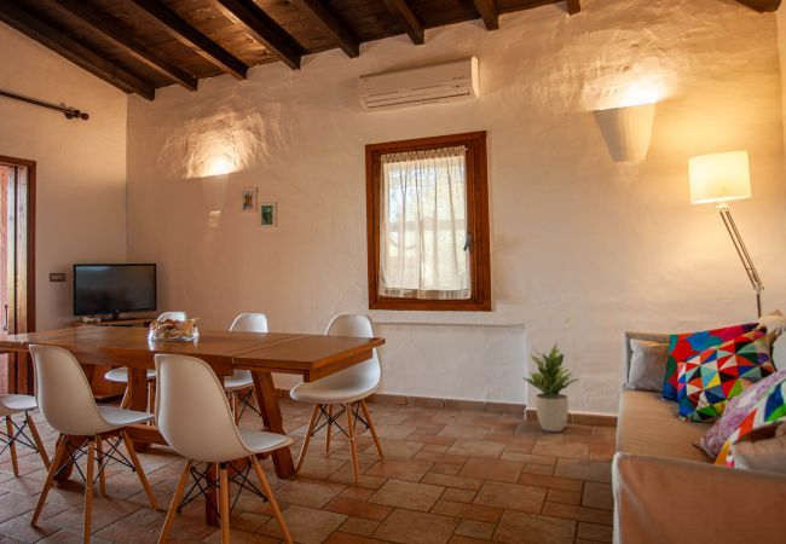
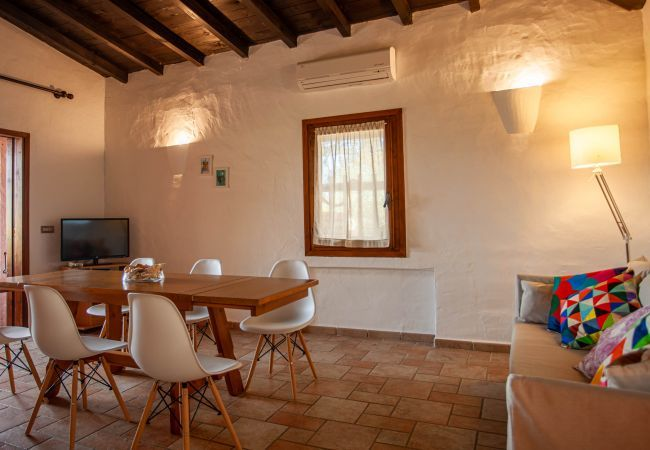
- potted plant (549, 386)
